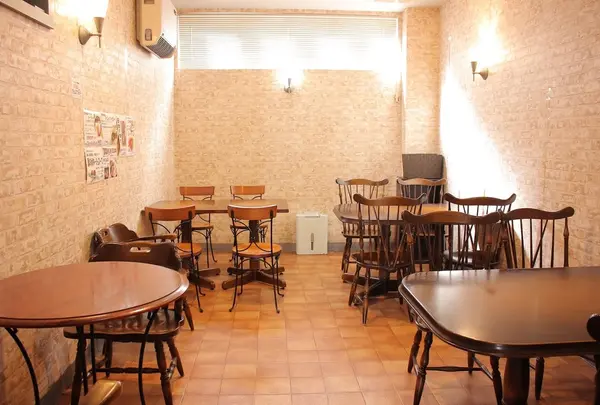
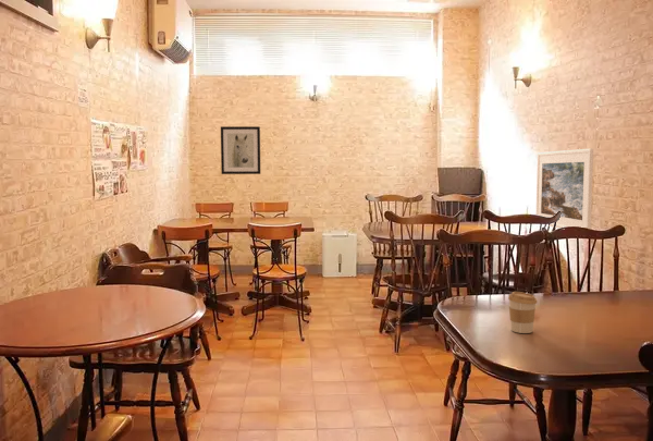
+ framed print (560, 189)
+ wall art (241, 150)
+ coffee cup (521, 311)
